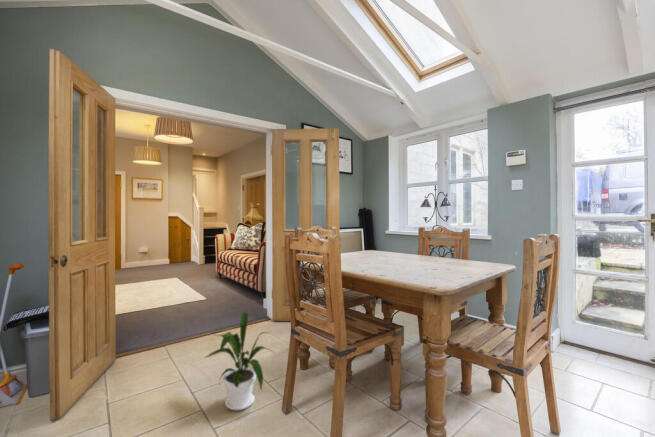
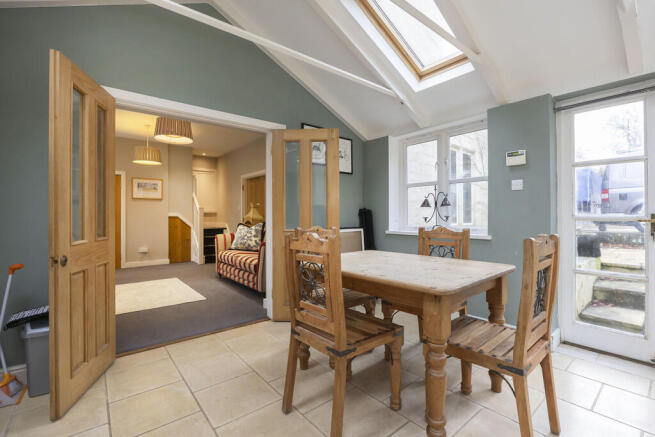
- house plant (239, 360)
